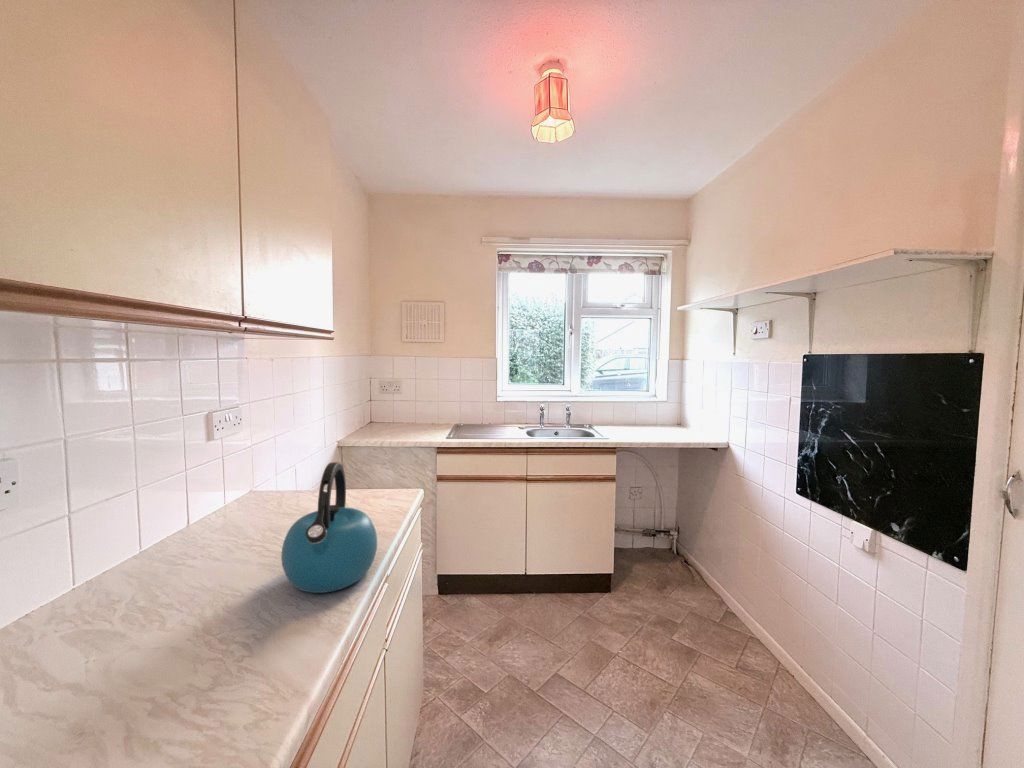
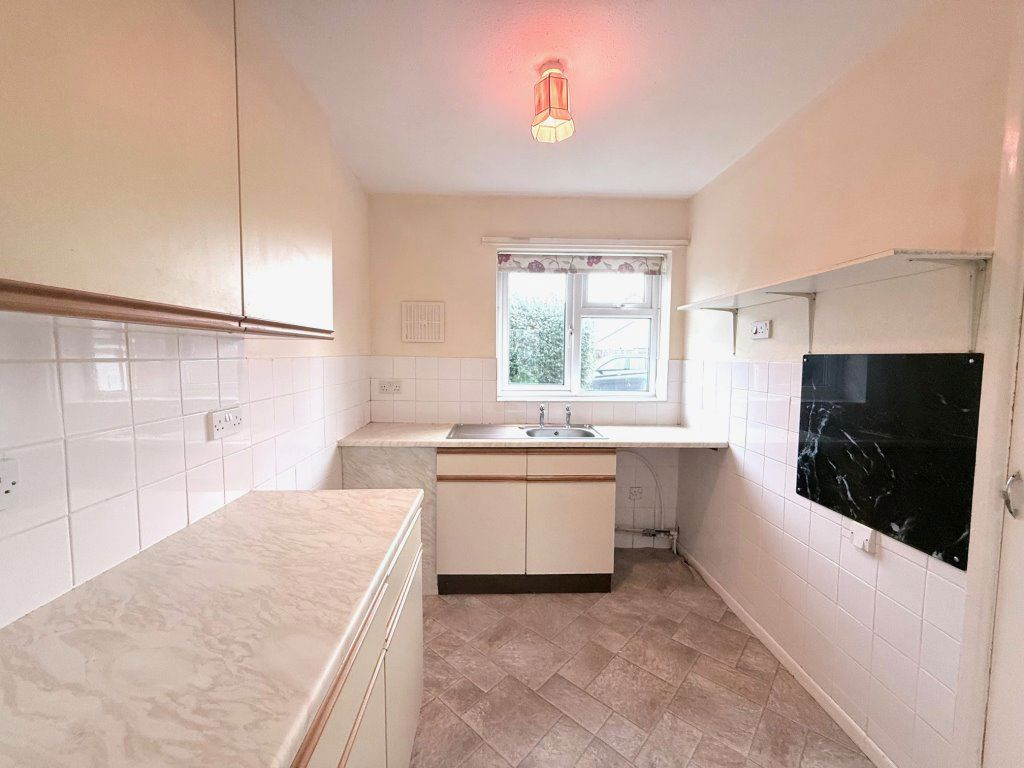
- kettle (329, 524)
